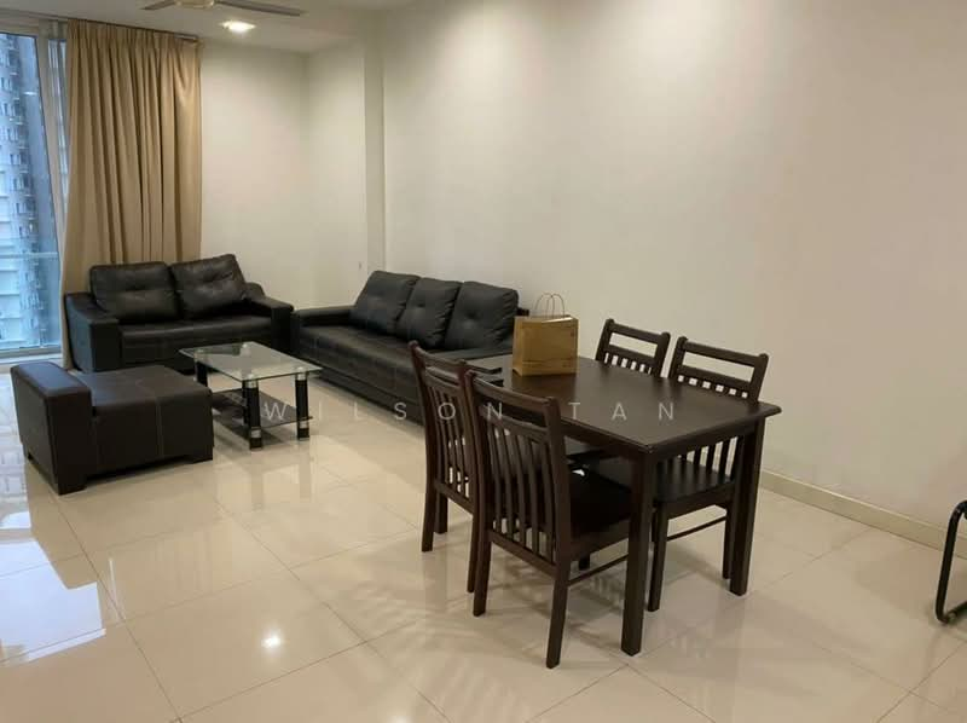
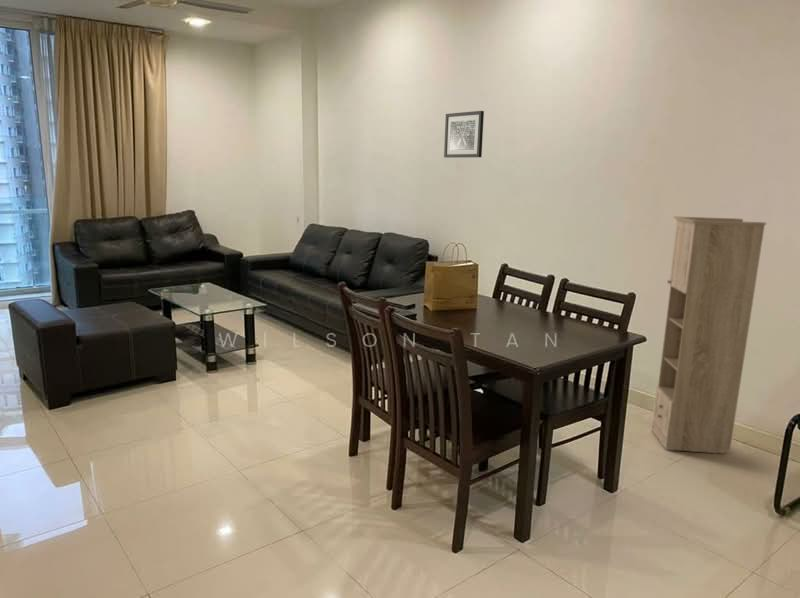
+ wall art (463, 135)
+ storage cabinet (702, 334)
